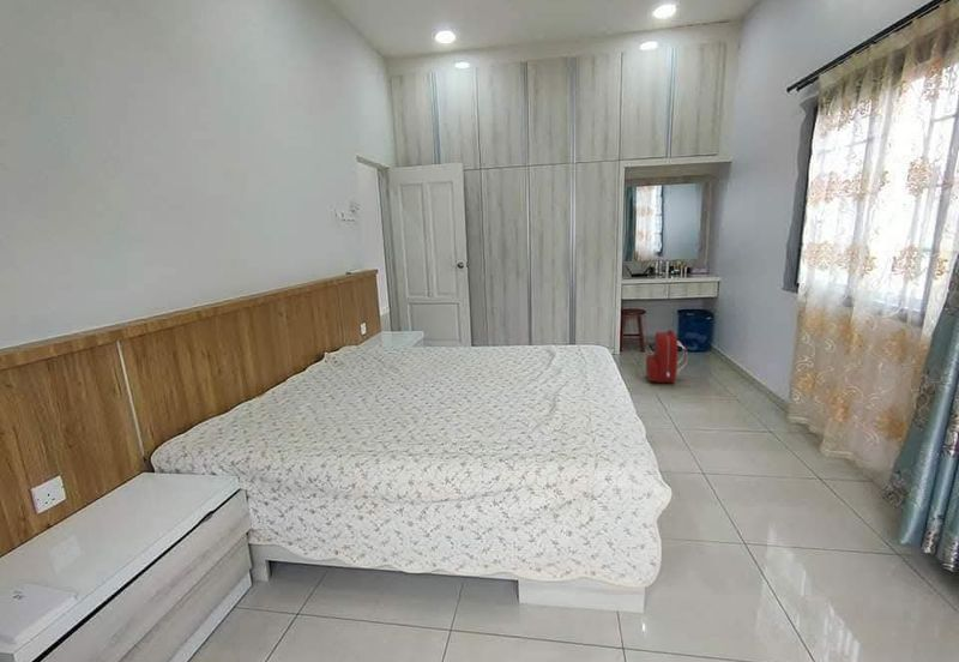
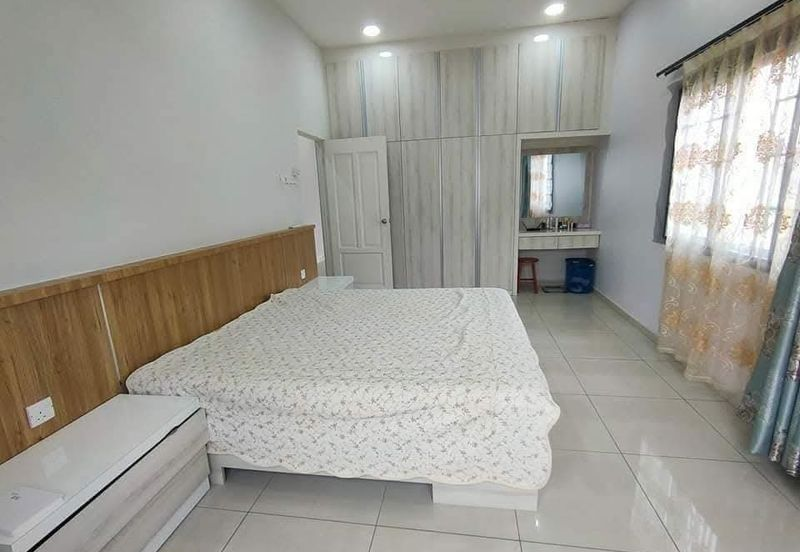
- backpack (667, 355)
